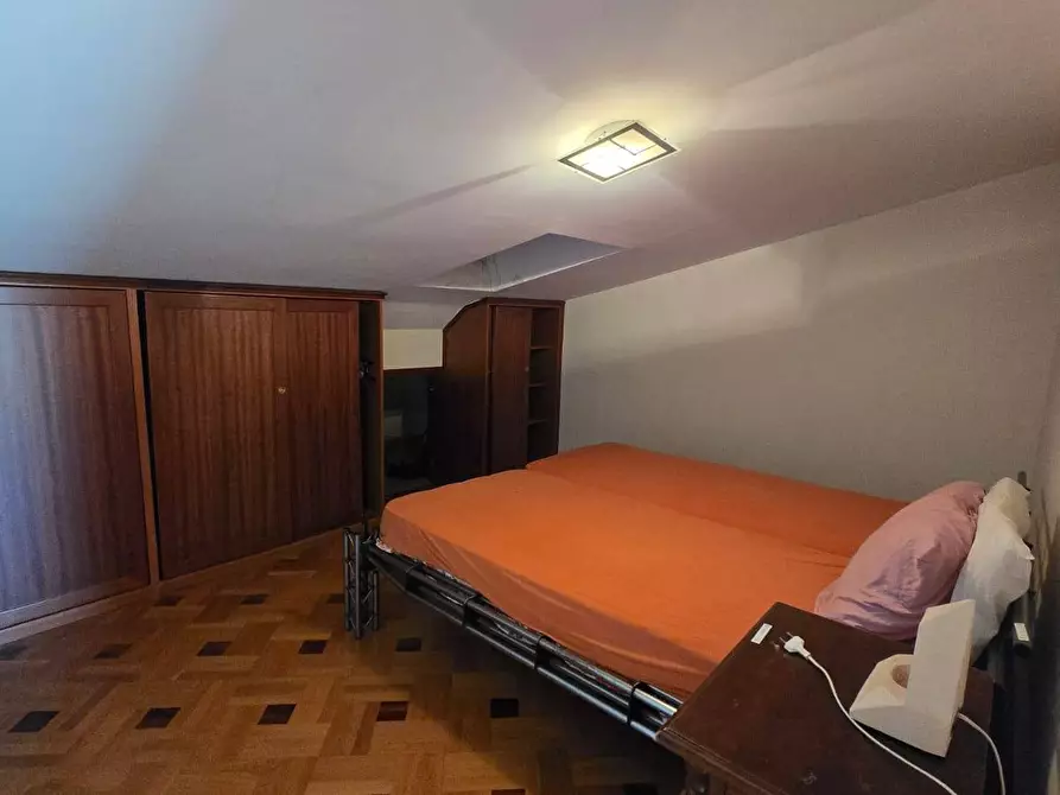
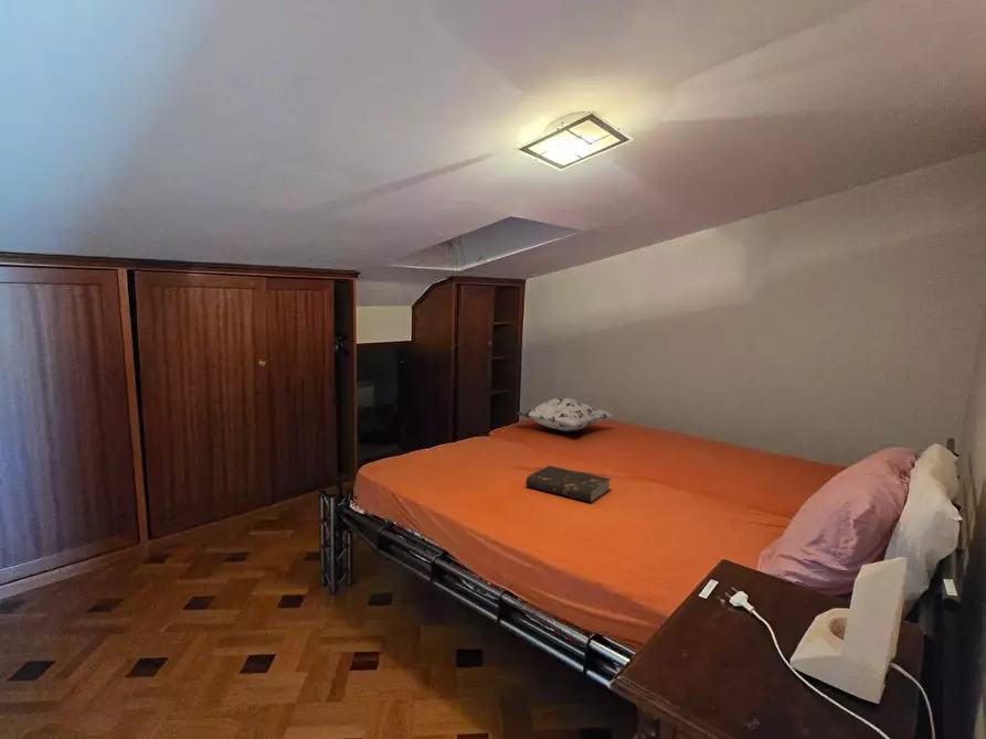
+ book (568, 483)
+ decorative pillow (564, 415)
